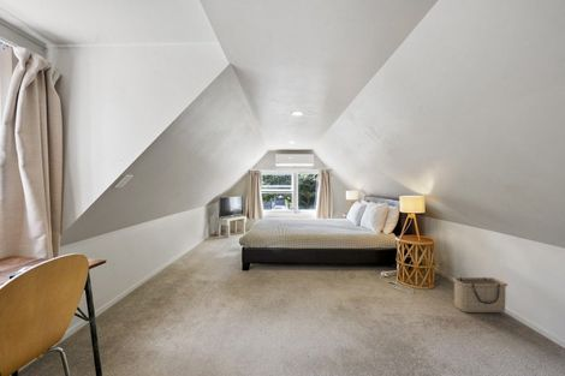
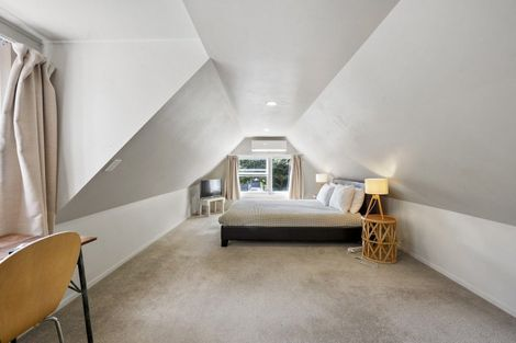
- basket (478, 294)
